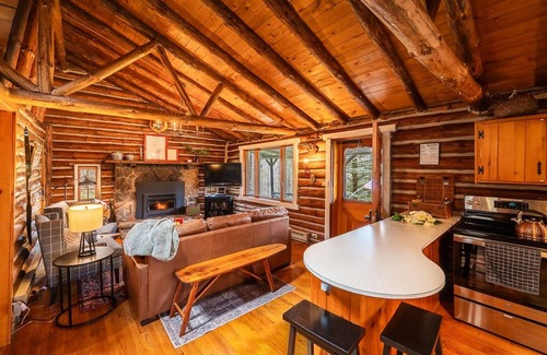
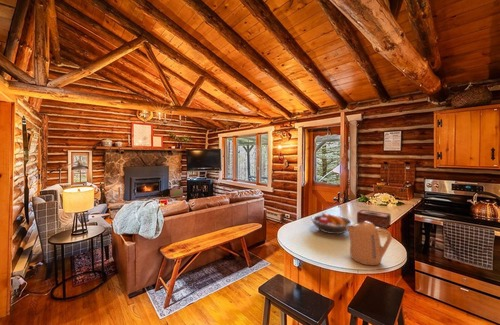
+ kettle (367, 240)
+ tissue box (373, 218)
+ fruit bowl (331, 223)
